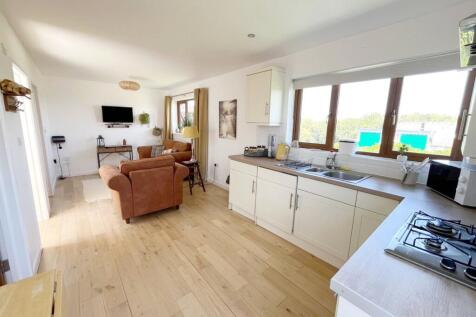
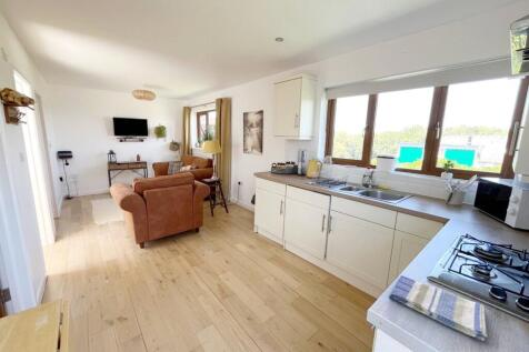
+ dish towel (436, 301)
